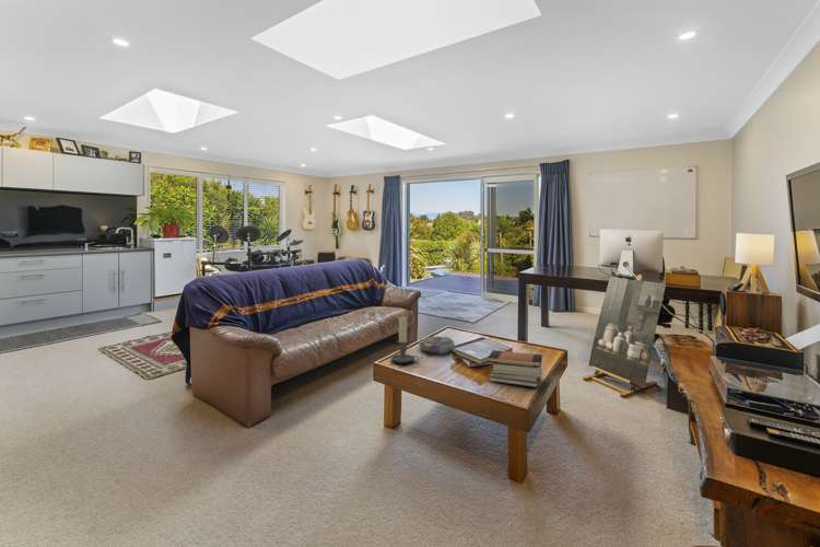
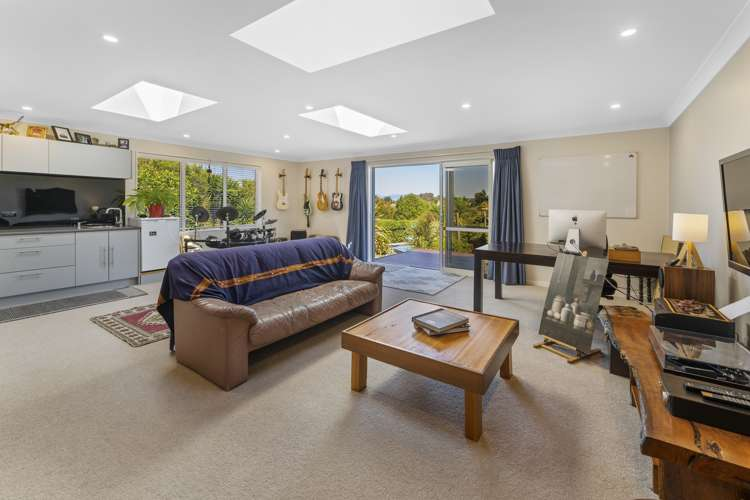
- book stack (515, 368)
- decorative bowl (436, 344)
- candle holder (405, 338)
